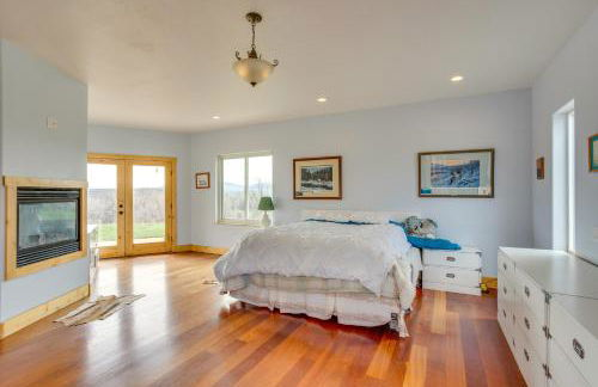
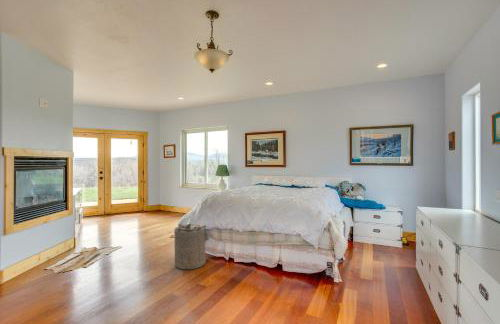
+ laundry hamper (189, 243)
